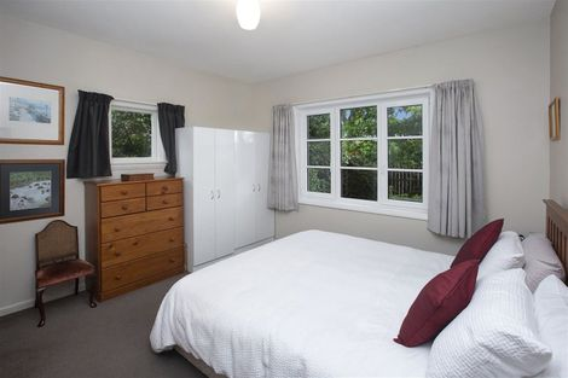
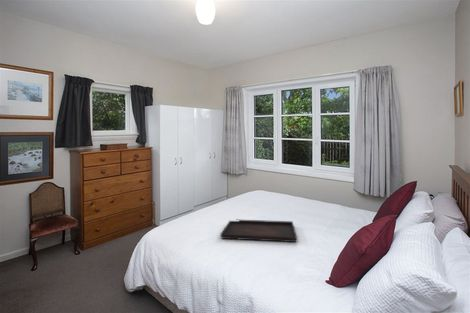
+ serving tray (259, 229)
